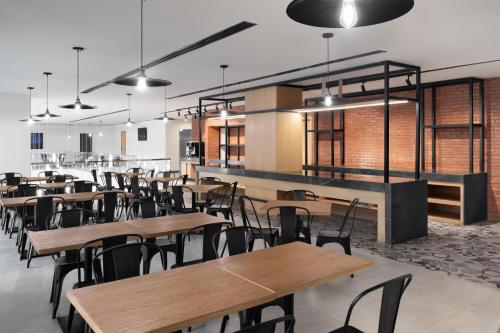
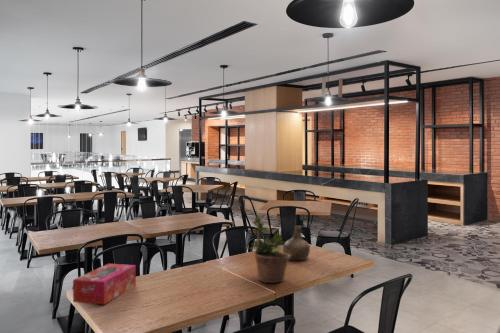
+ tissue box (106, 282)
+ bottle (296, 242)
+ potted plant (271, 245)
